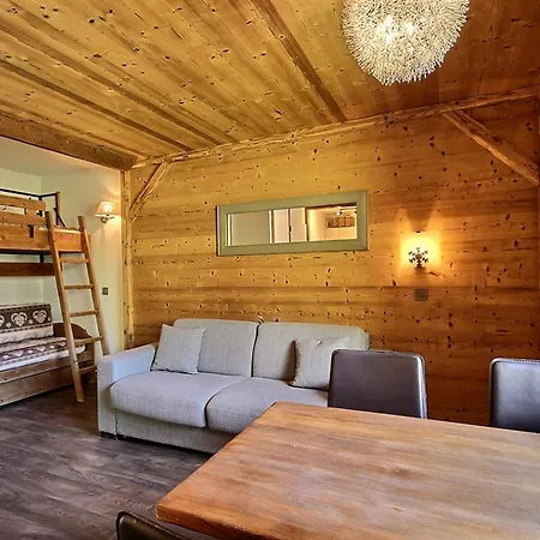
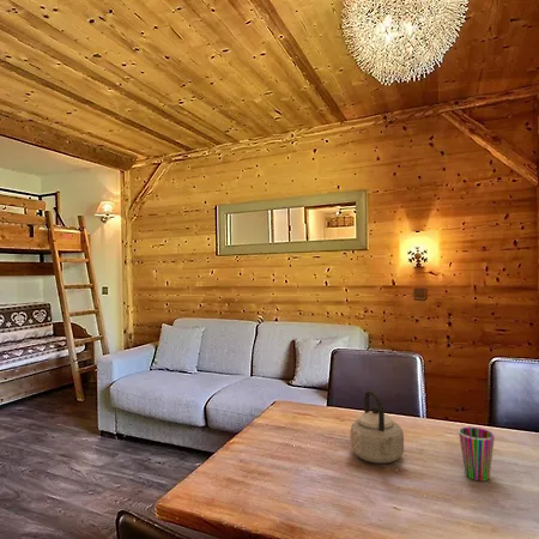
+ teapot (378, 426)
+ cup (477, 454)
